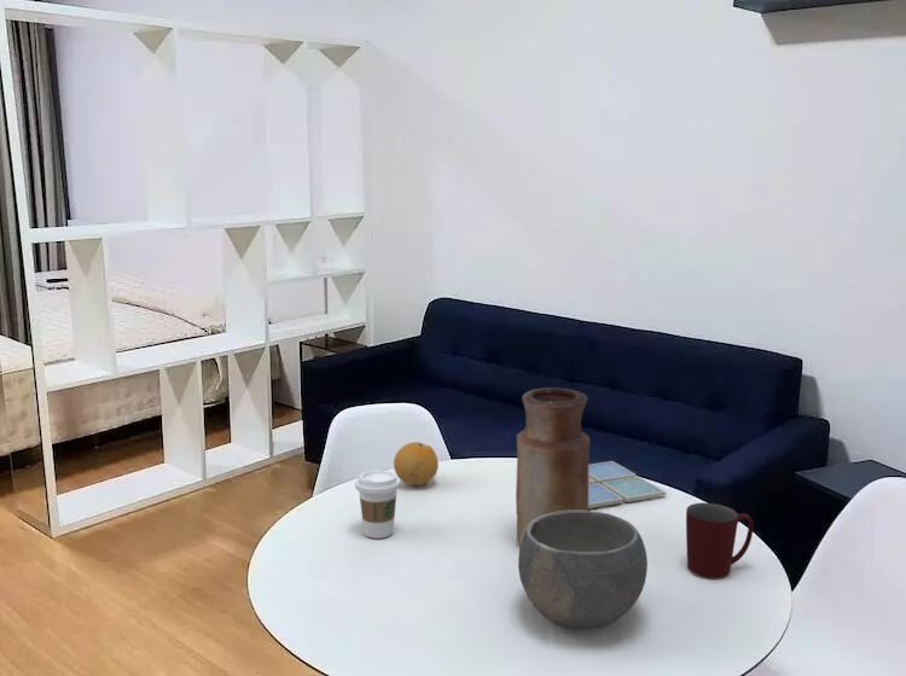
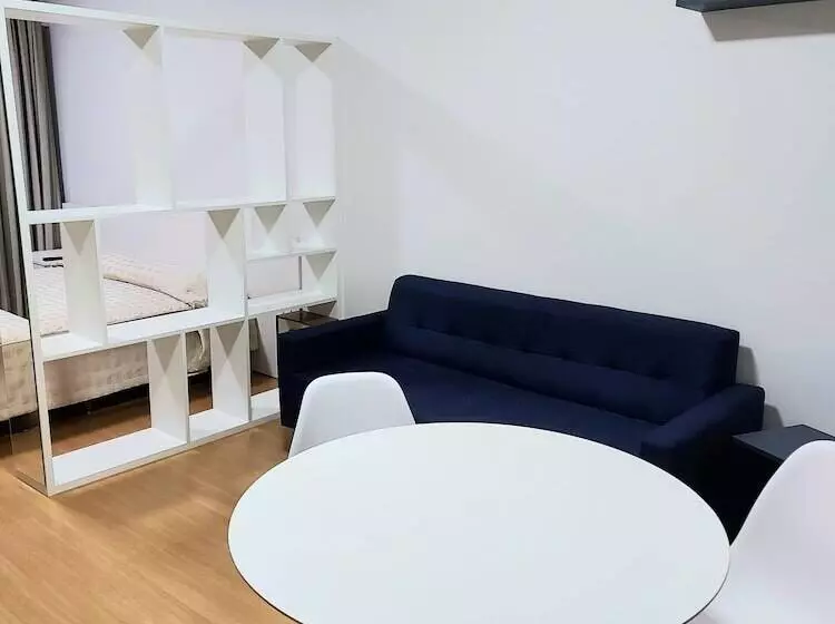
- mug (719, 540)
- fruit (416, 462)
- drink coaster (598, 483)
- bowl (581, 571)
- coffee cup (378, 503)
- vase (552, 468)
